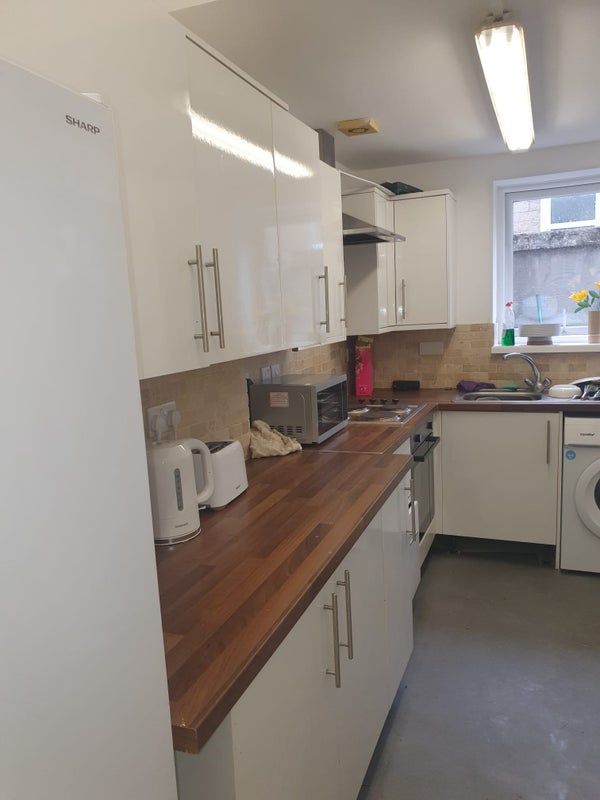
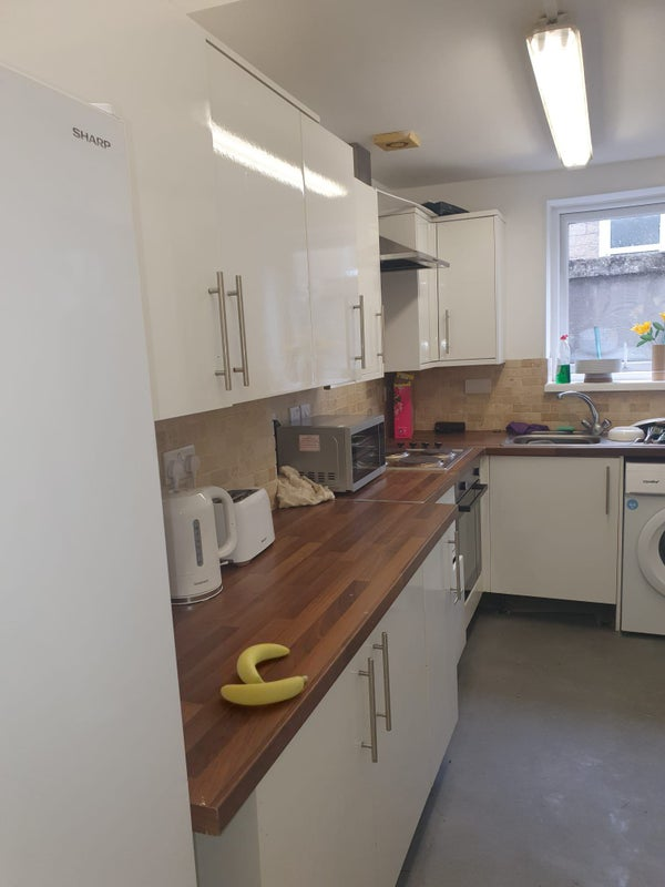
+ banana (259, 676)
